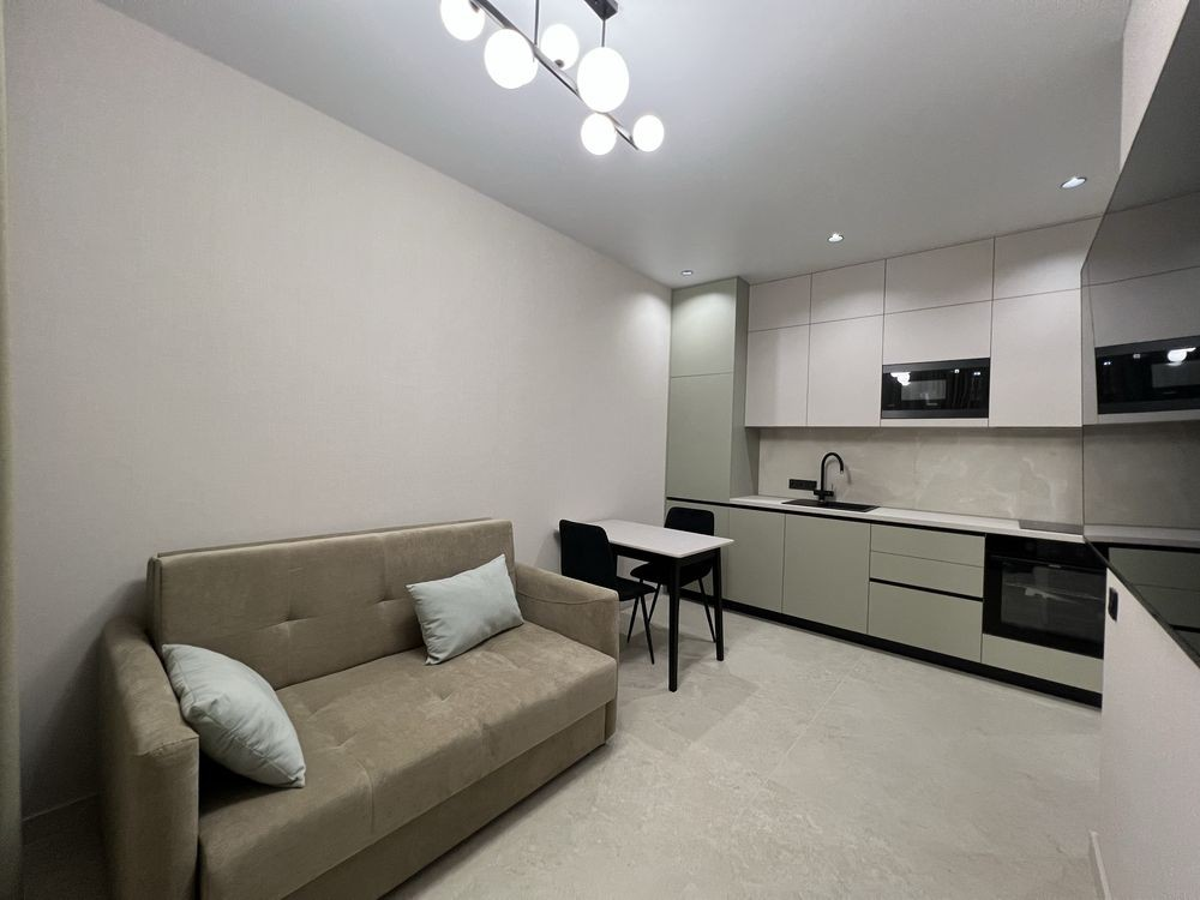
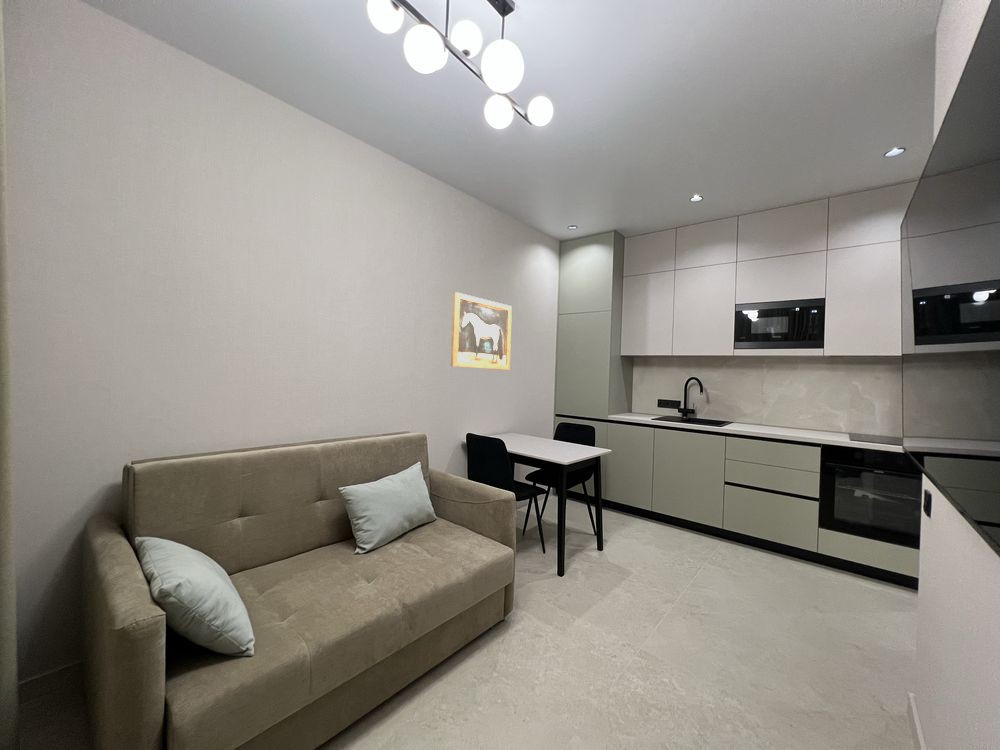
+ wall art (483, 334)
